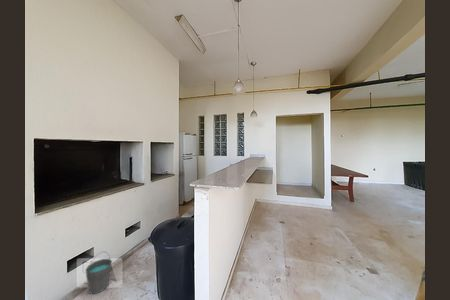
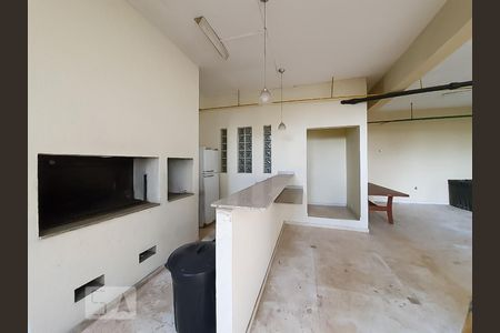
- bucket (99, 270)
